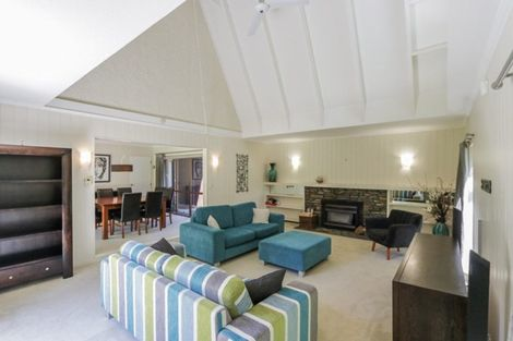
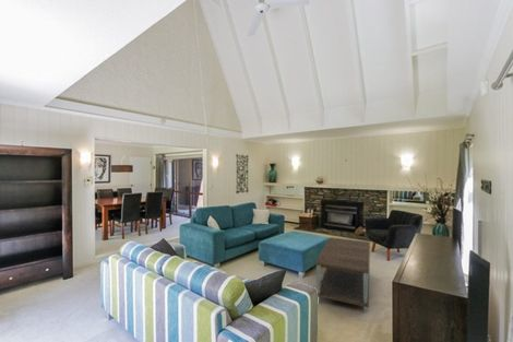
+ coffee table (345, 268)
